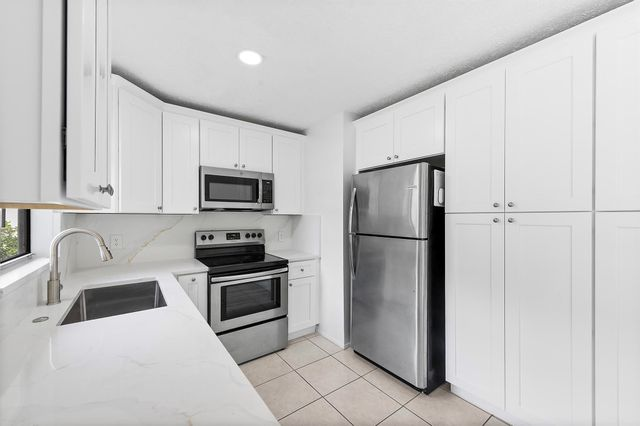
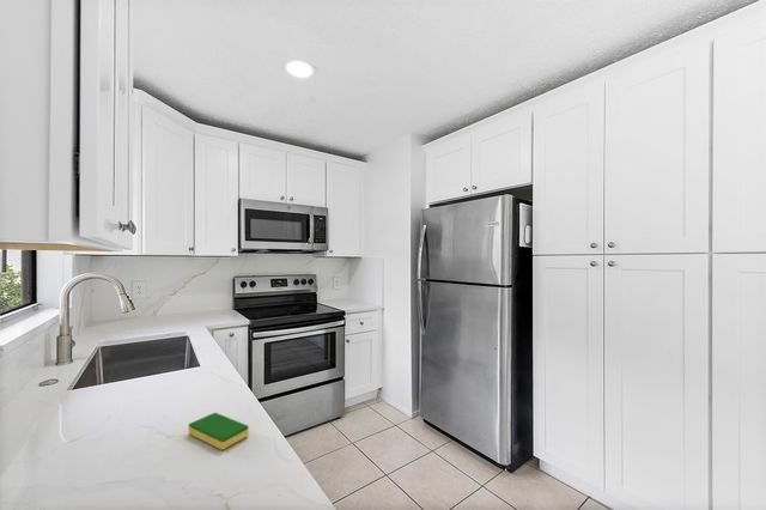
+ dish sponge (218, 429)
